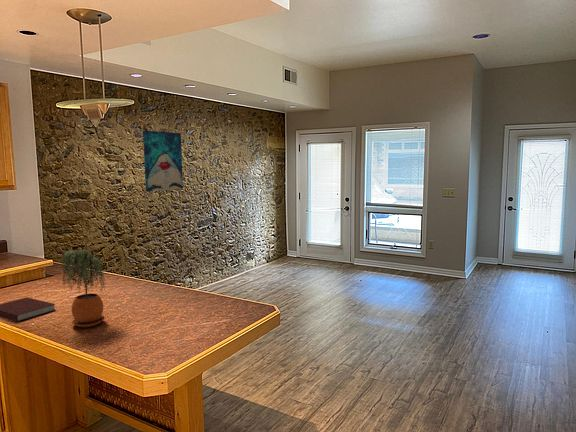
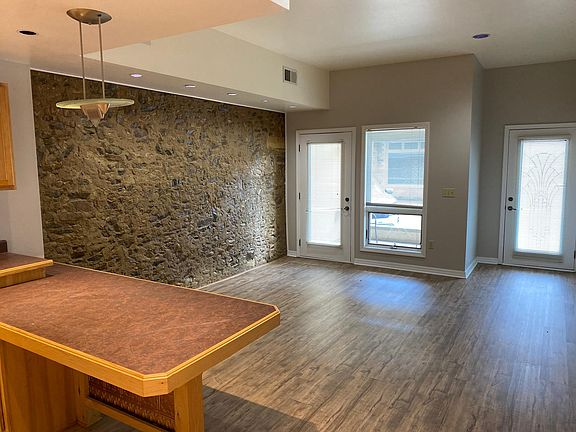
- notebook (22, 308)
- wall art (163, 161)
- potted plant (84, 287)
